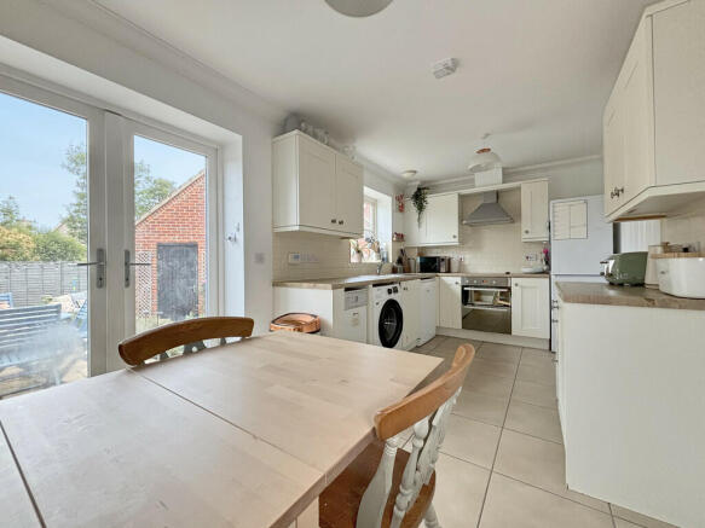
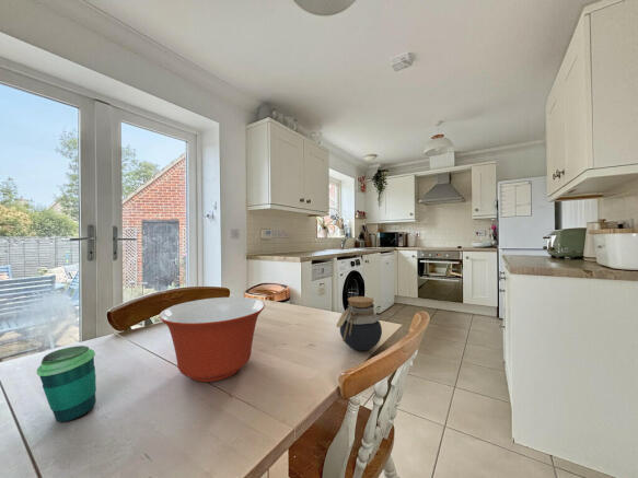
+ jar (358, 324)
+ cup (68, 383)
+ mixing bowl (216, 338)
